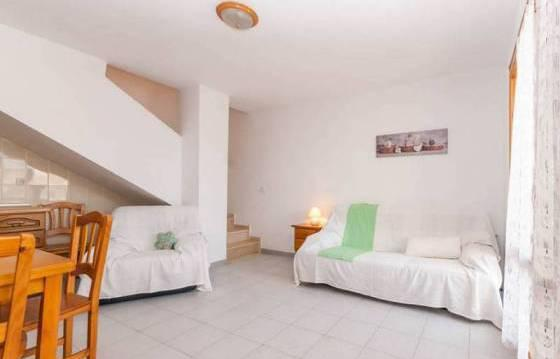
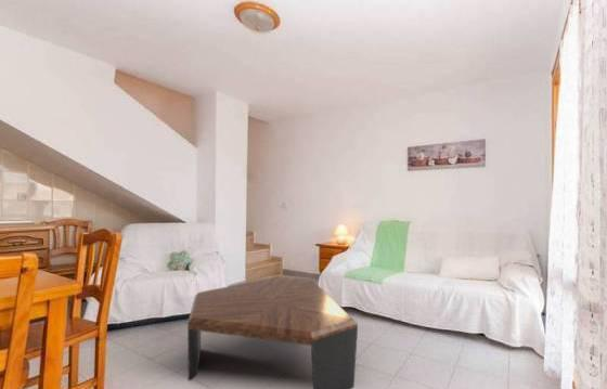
+ coffee table (275, 323)
